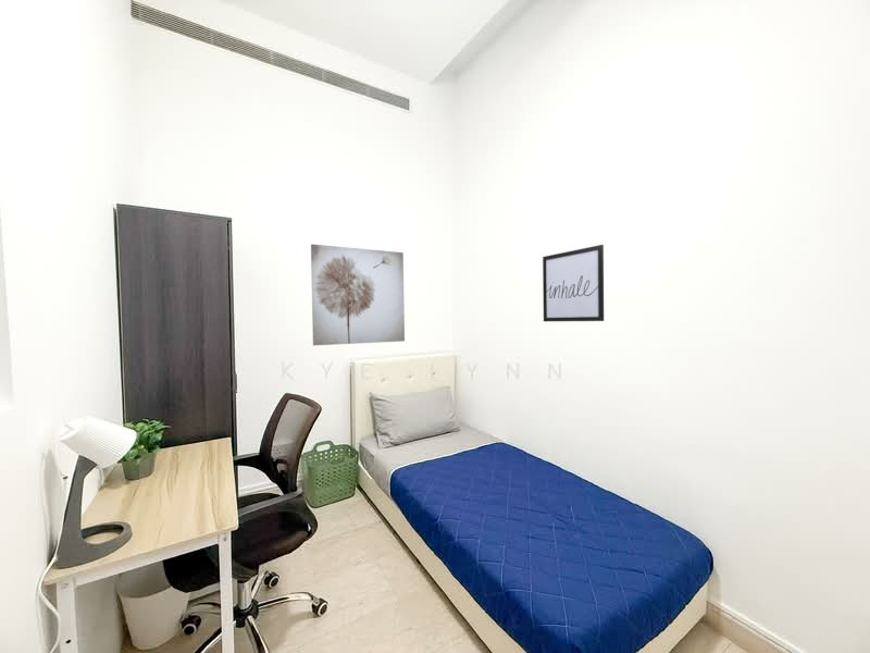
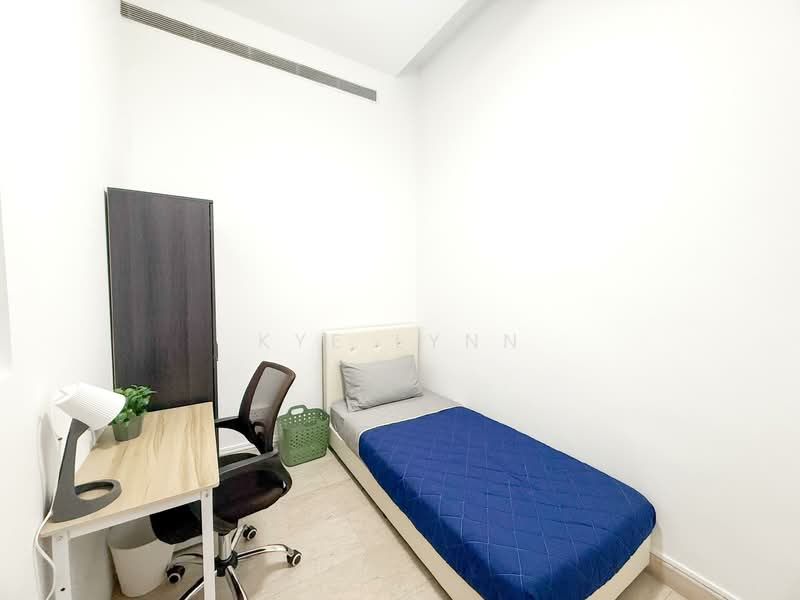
- wall art (571, 286)
- wall art (360, 296)
